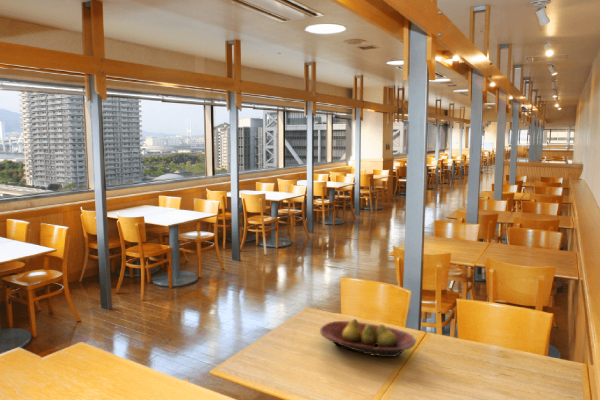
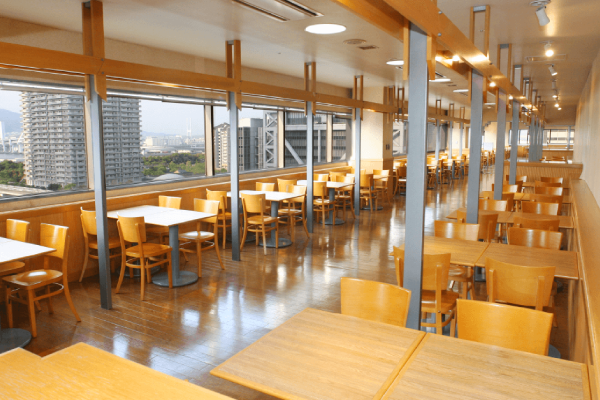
- fruit bowl (366, 335)
